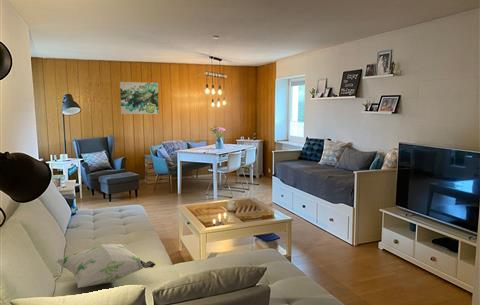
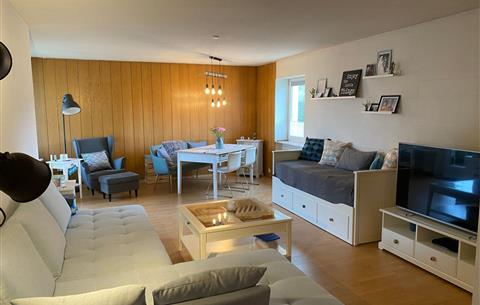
- wall art (139, 98)
- decorative pillow (105, 263)
